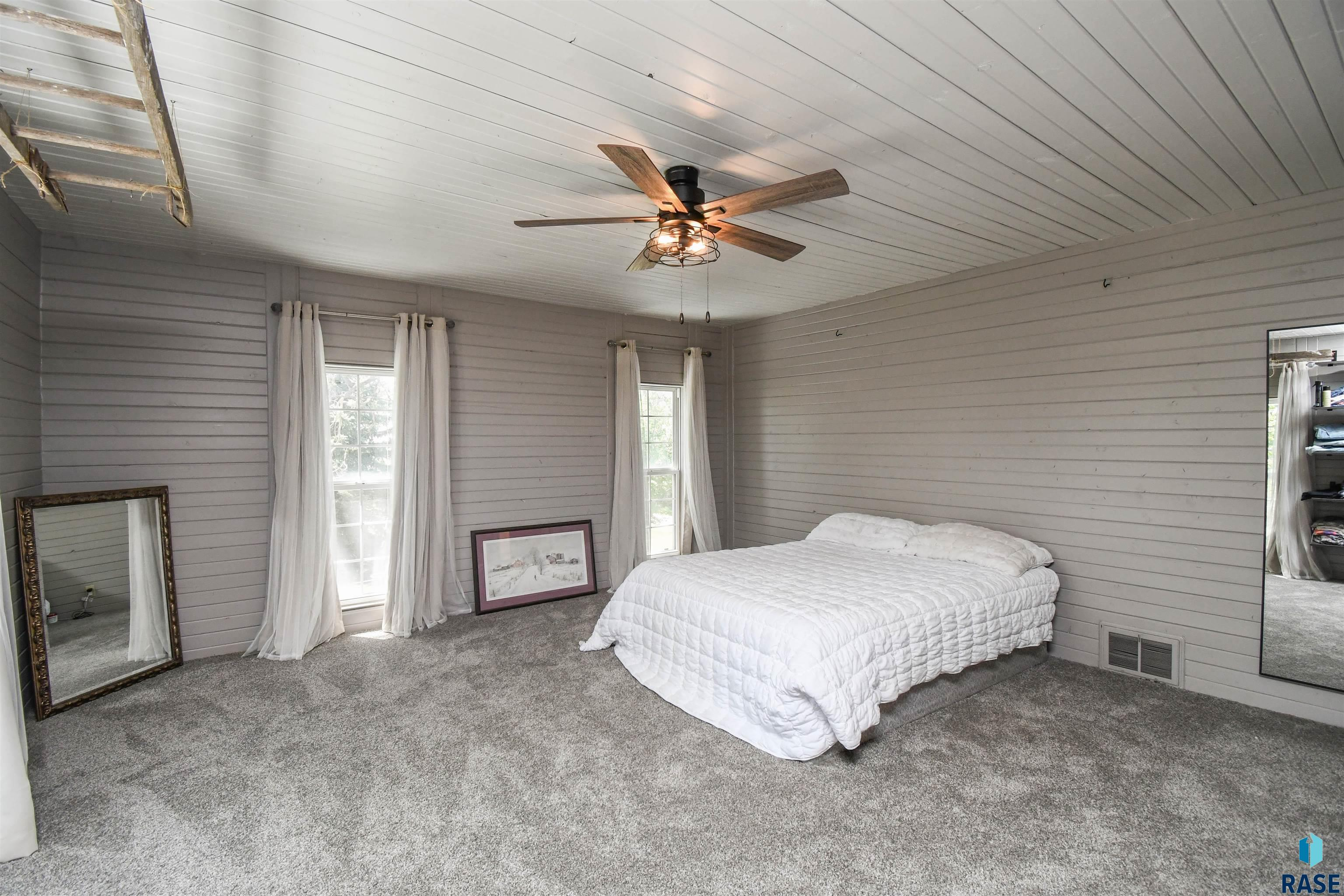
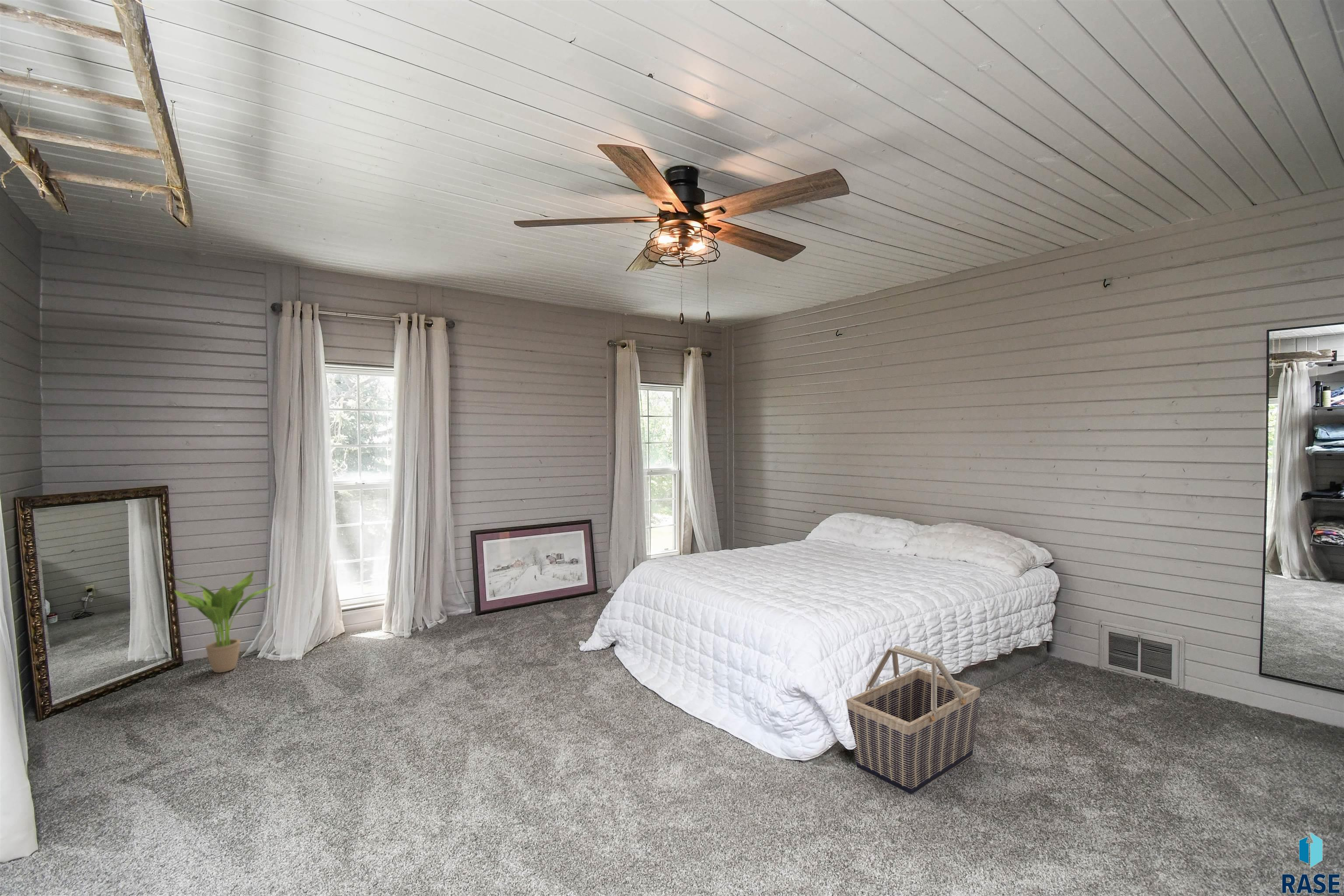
+ basket (914, 707)
+ potted plant (223, 620)
